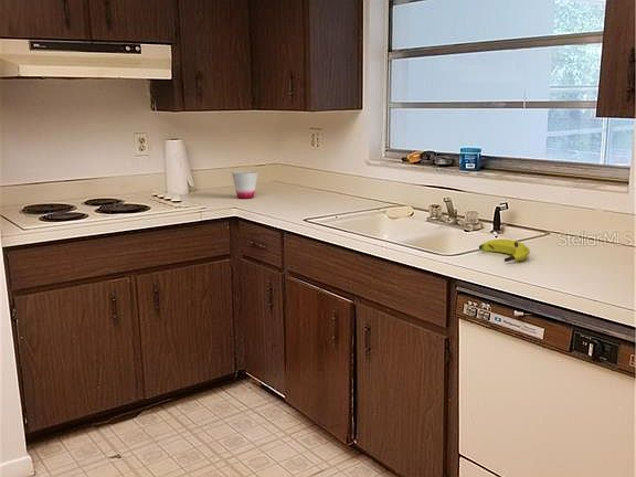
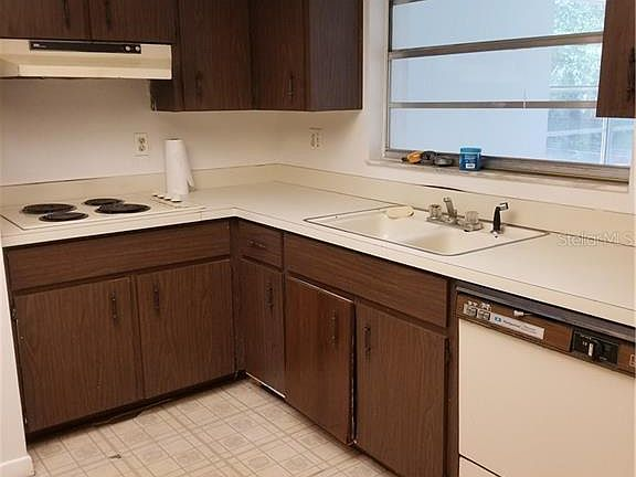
- banana (500, 248)
- cup (245, 184)
